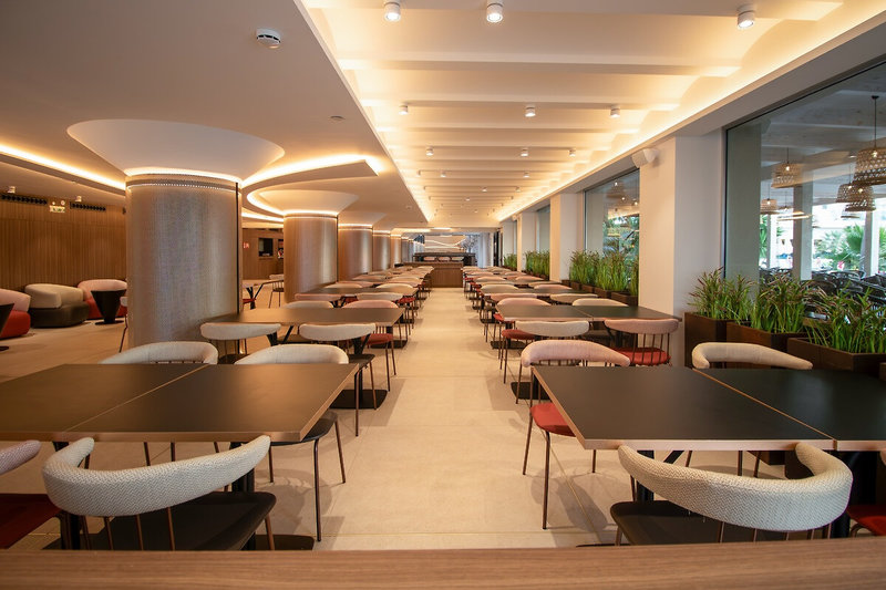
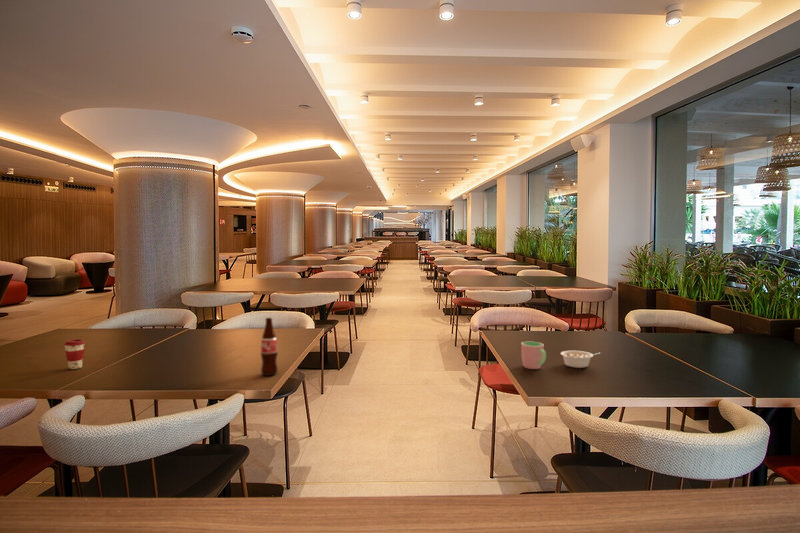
+ cup (534, 356)
+ legume (577, 358)
+ coffee cup (75, 354)
+ bottle (269, 346)
